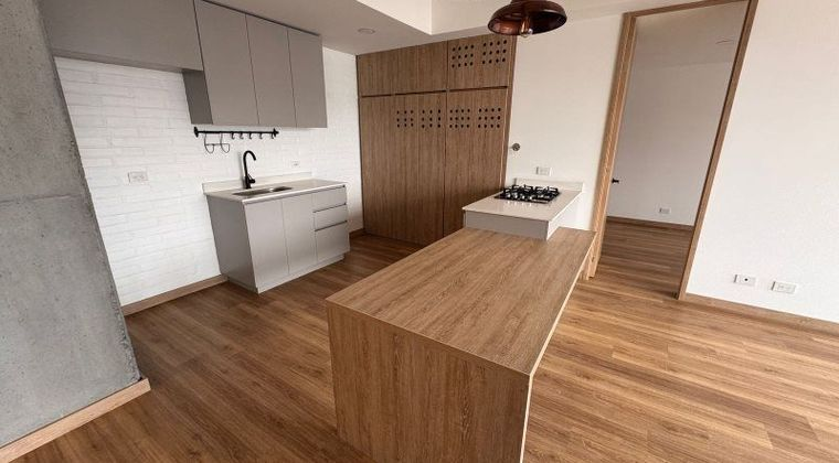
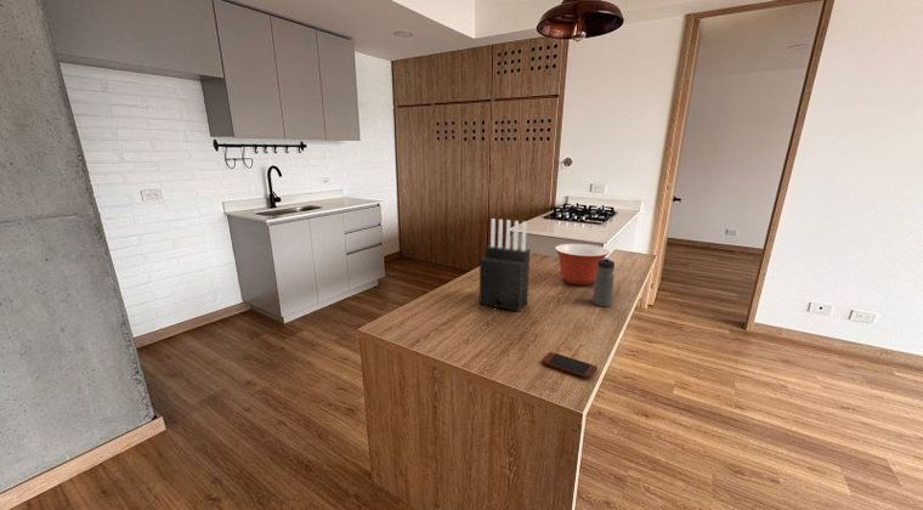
+ smartphone (568, 364)
+ mixing bowl (579, 265)
+ knife block (503, 264)
+ water bottle (604, 280)
